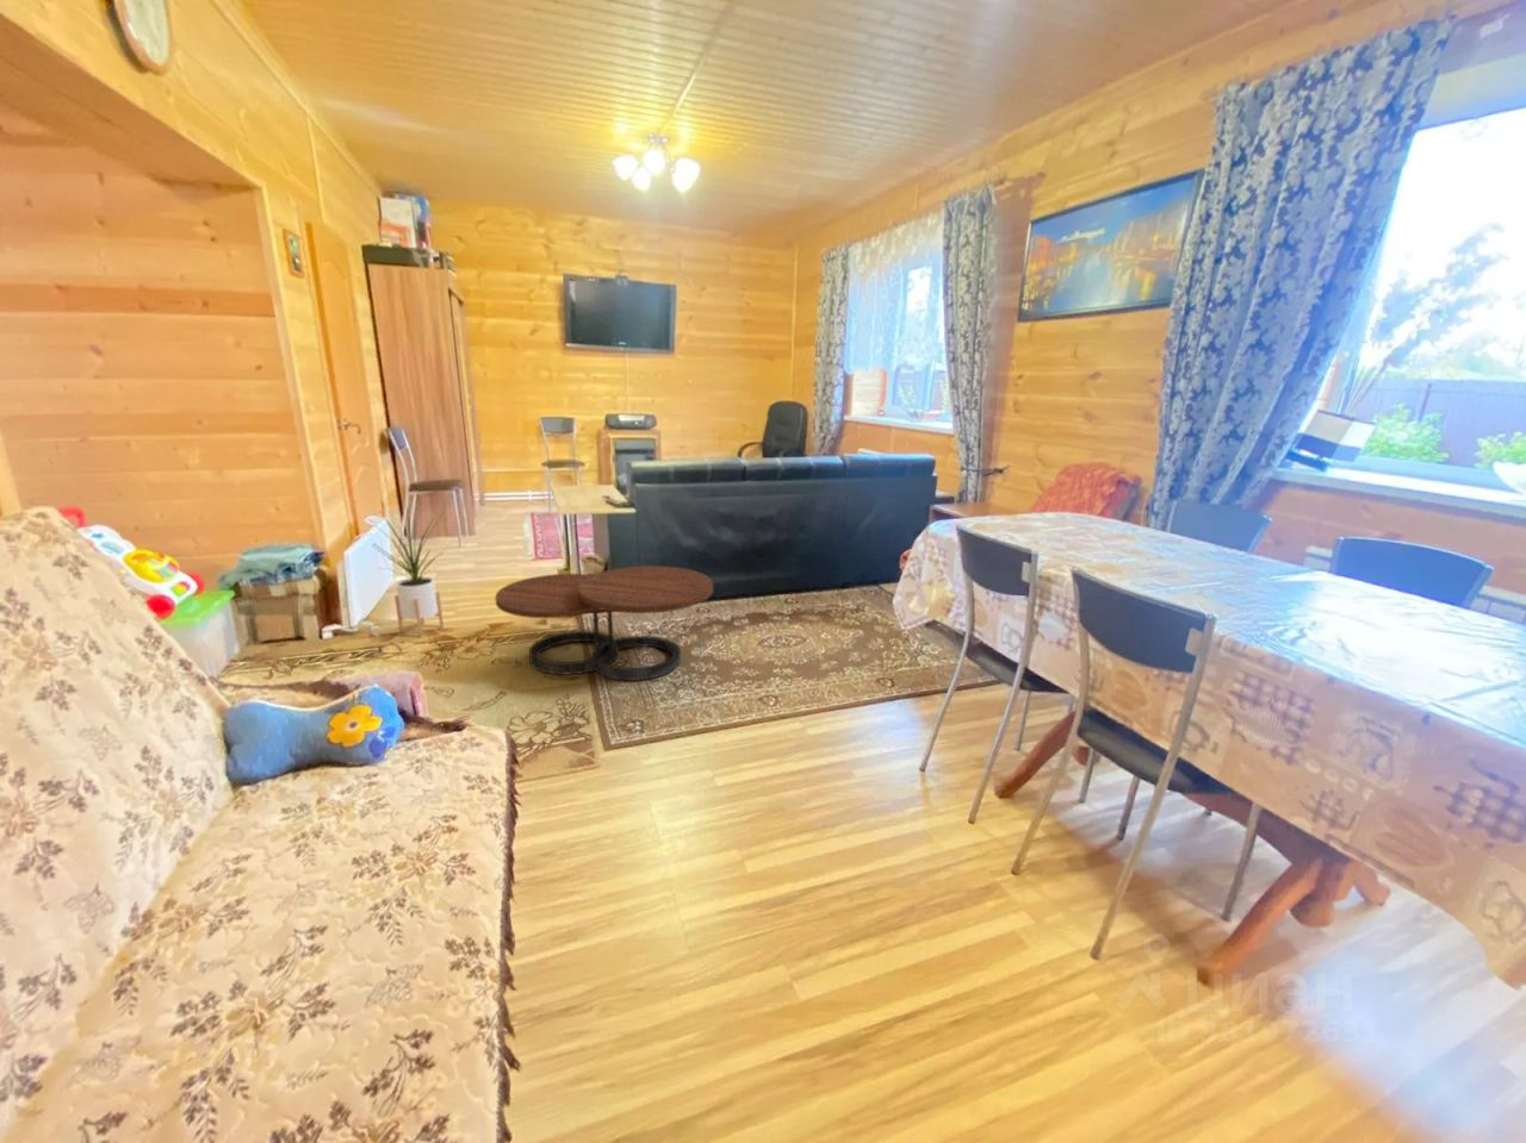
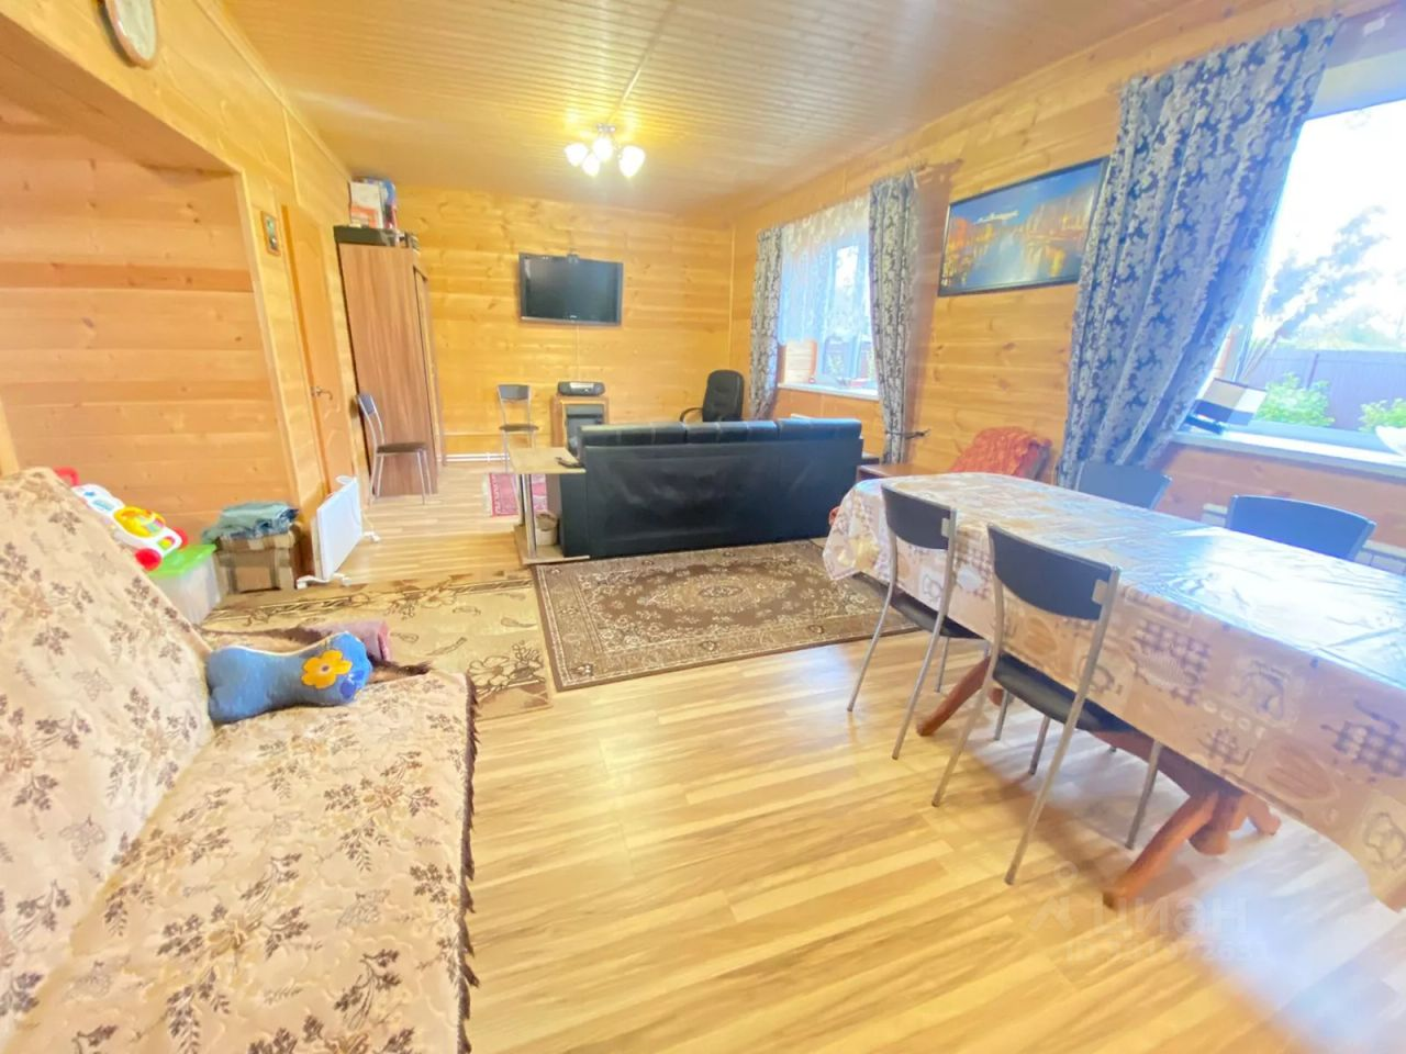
- house plant (413, 565)
- coffee table (608, 621)
